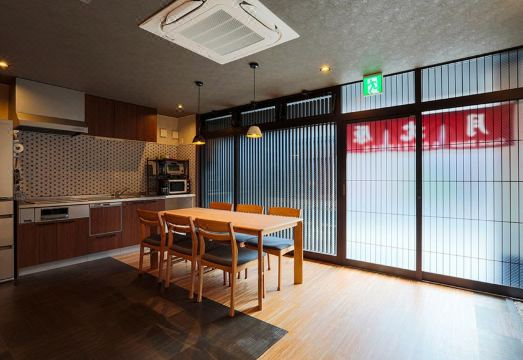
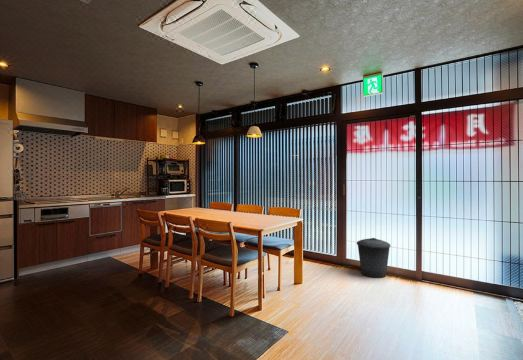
+ trash can (373, 255)
